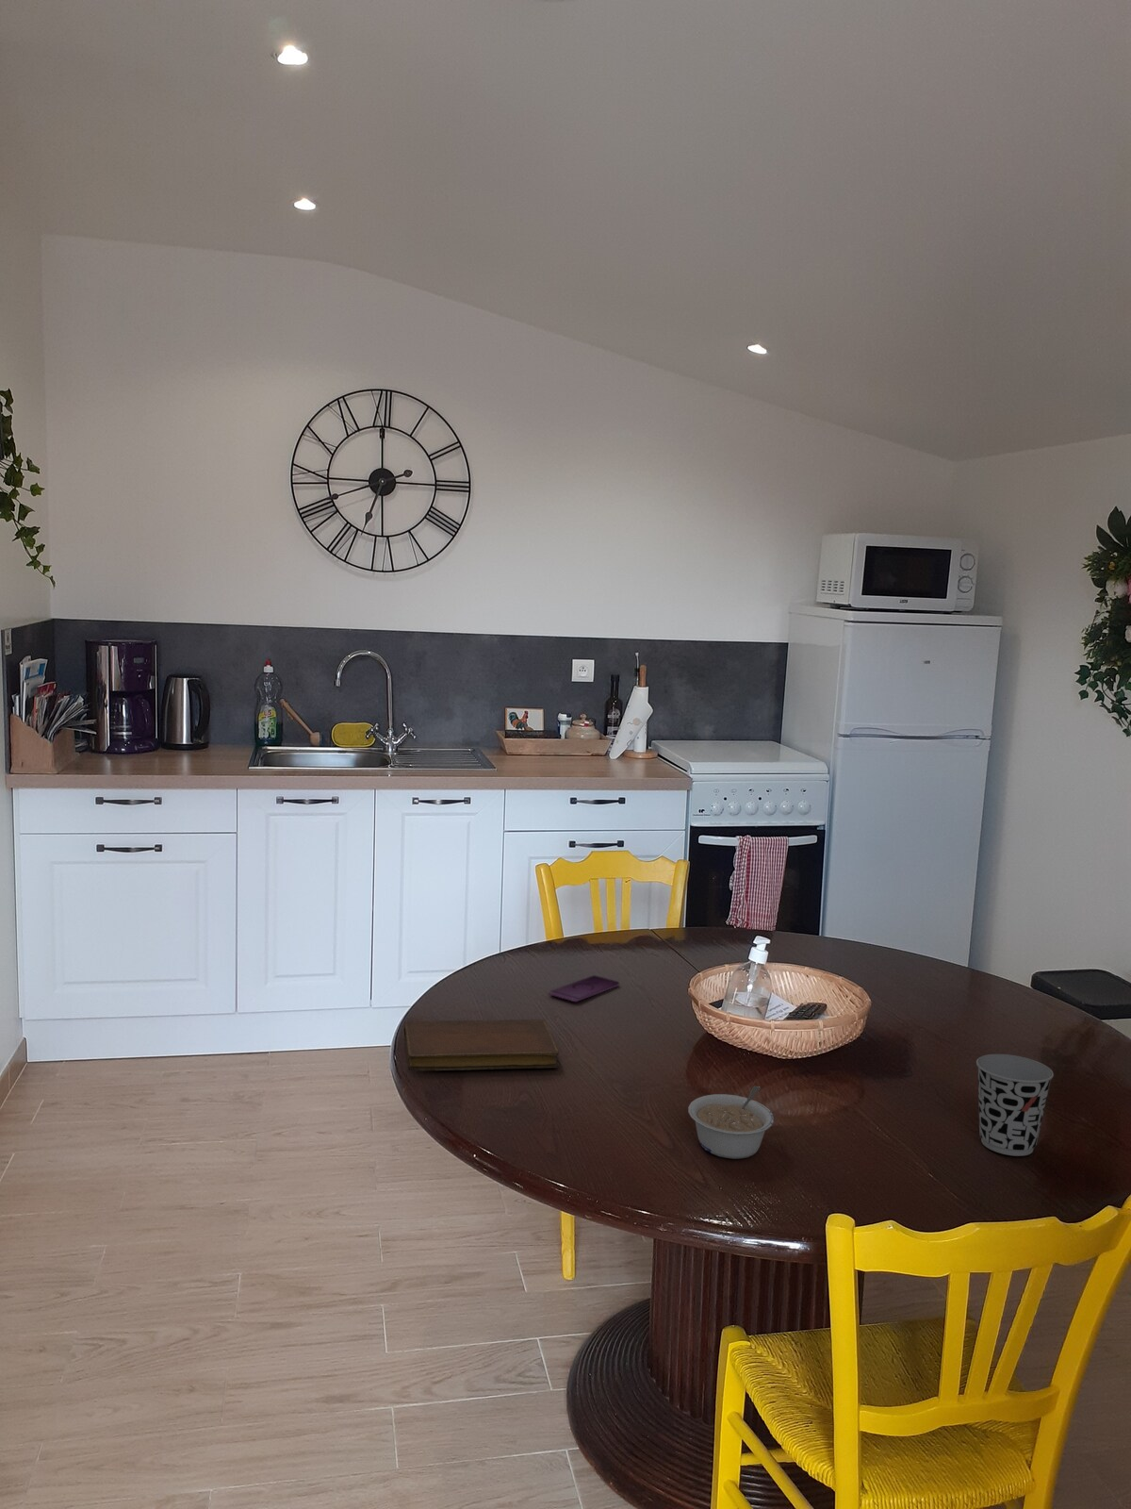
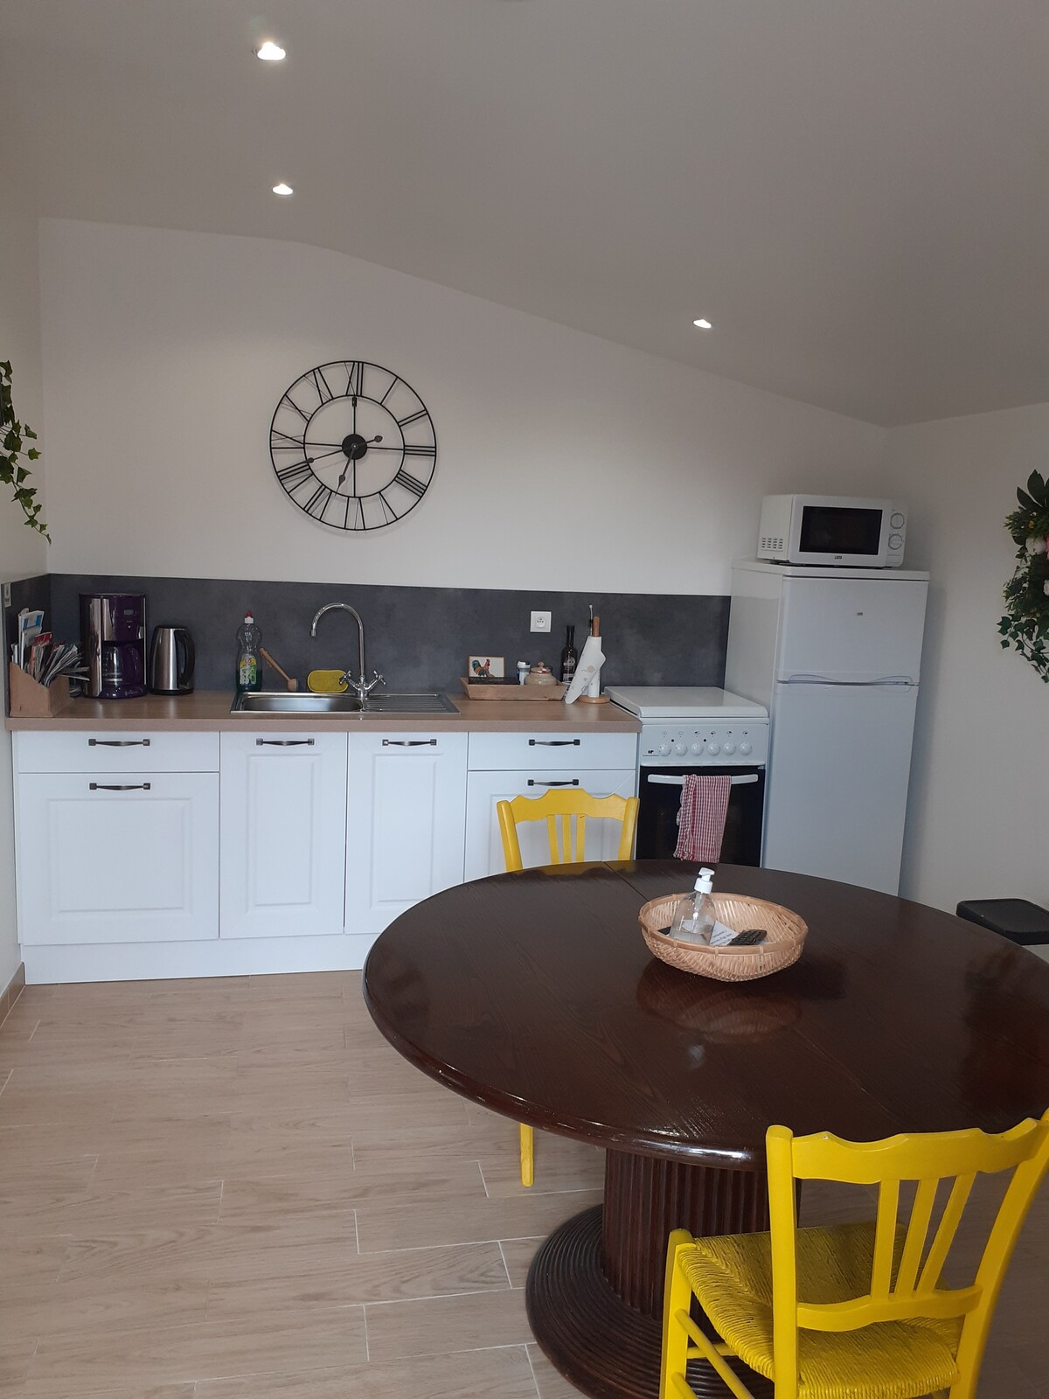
- smartphone (585, 987)
- cup (1010, 1105)
- notebook (479, 1043)
- legume (728, 1123)
